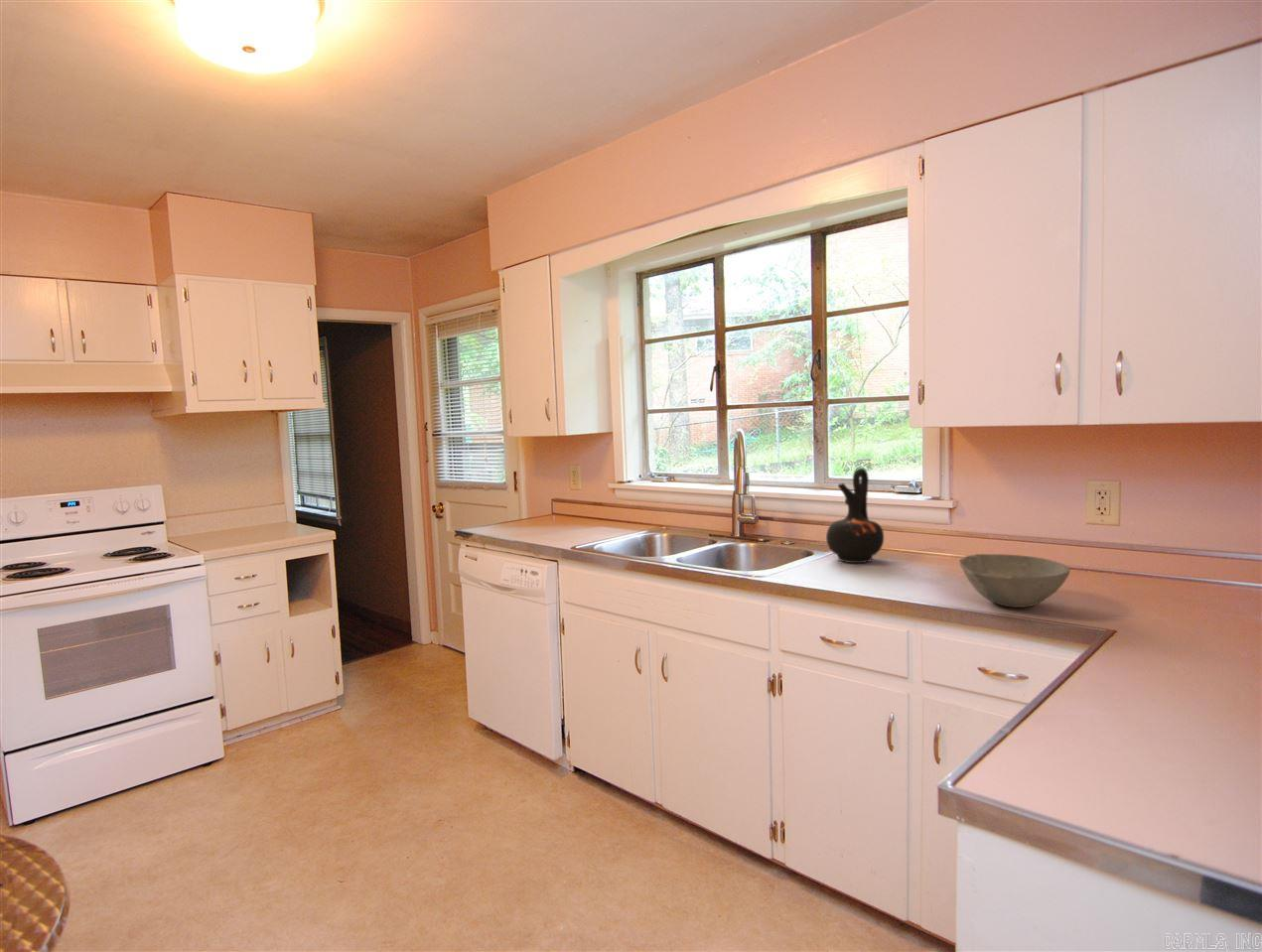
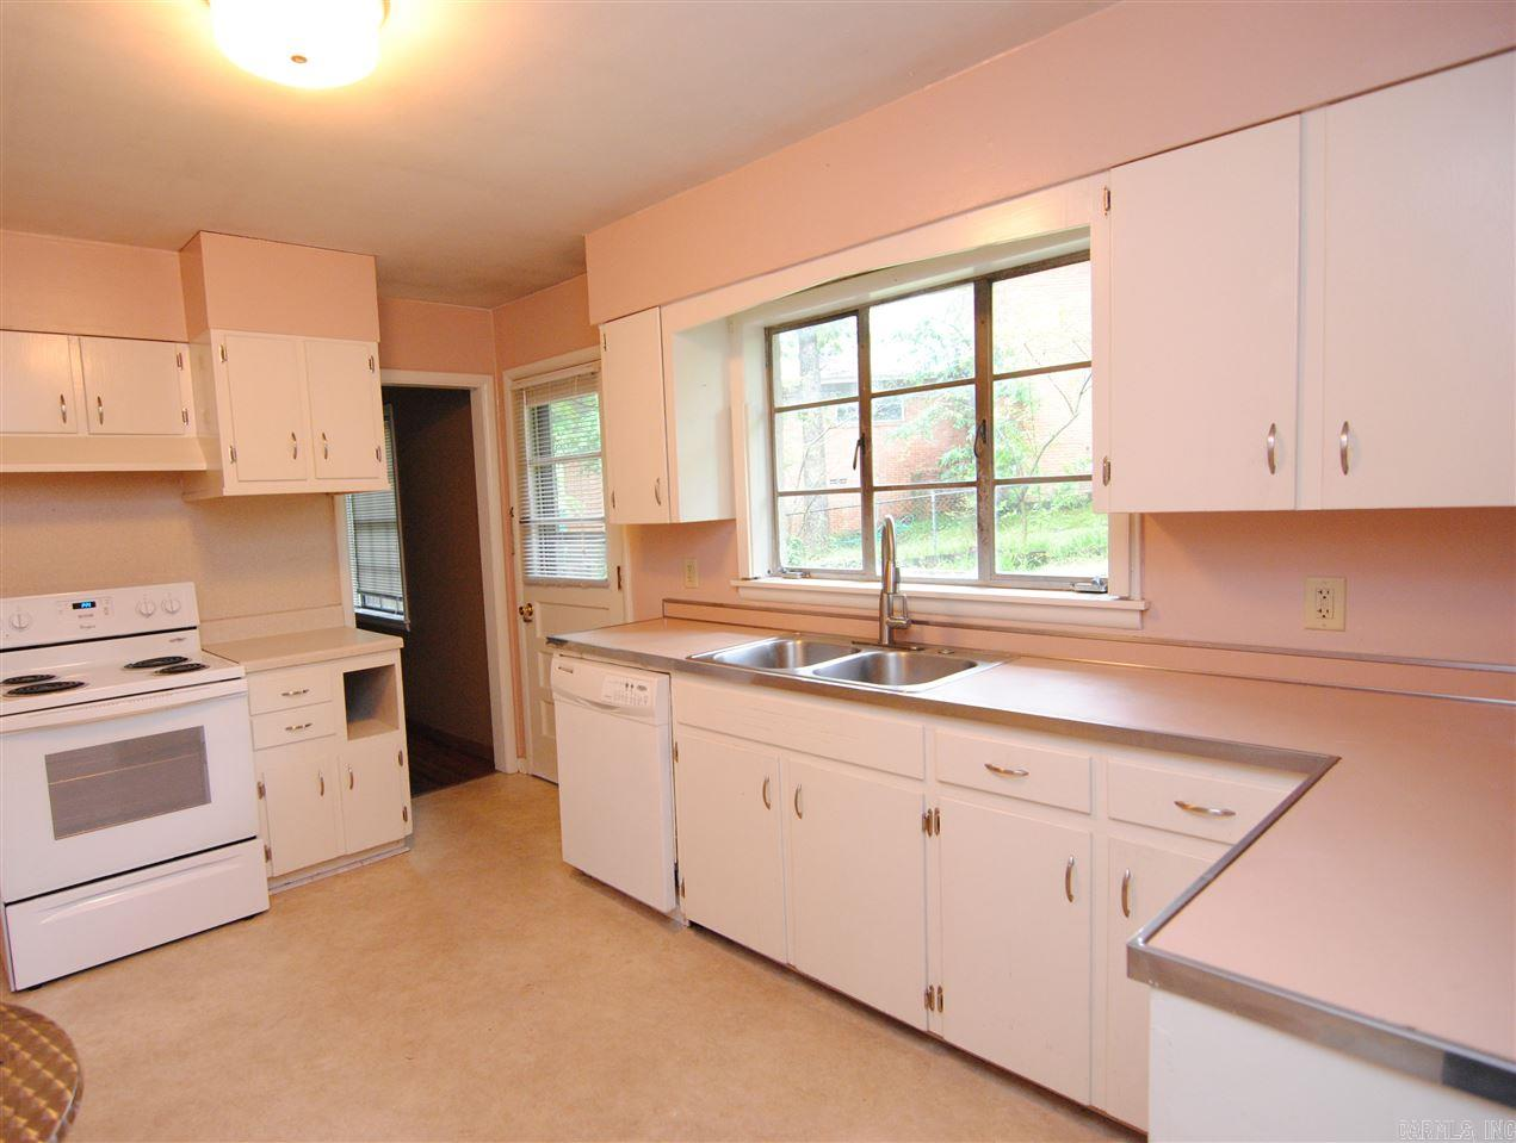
- ceramic jug (854, 514)
- bowl (1012, 583)
